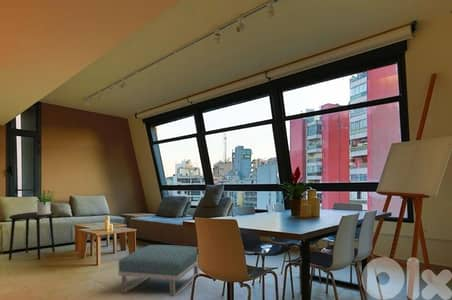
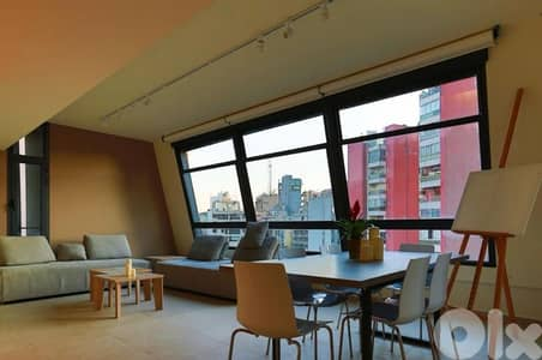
- footstool (162, 266)
- potted plant (45, 201)
- side table (28, 234)
